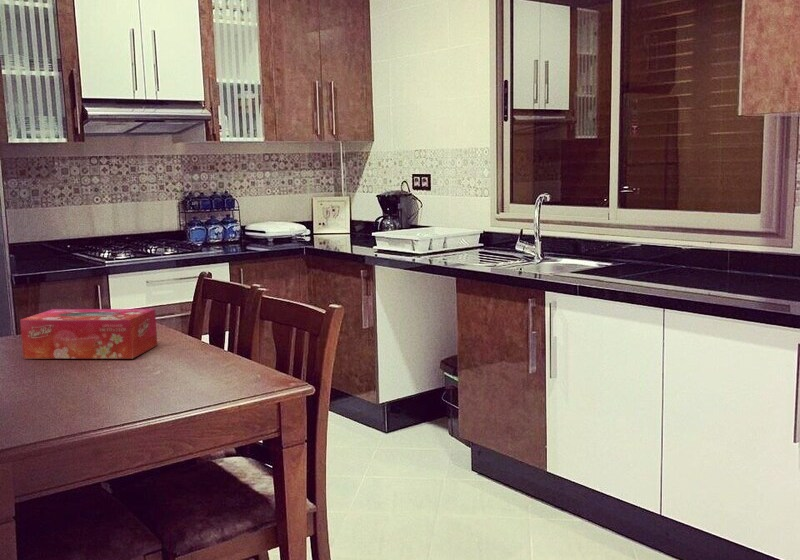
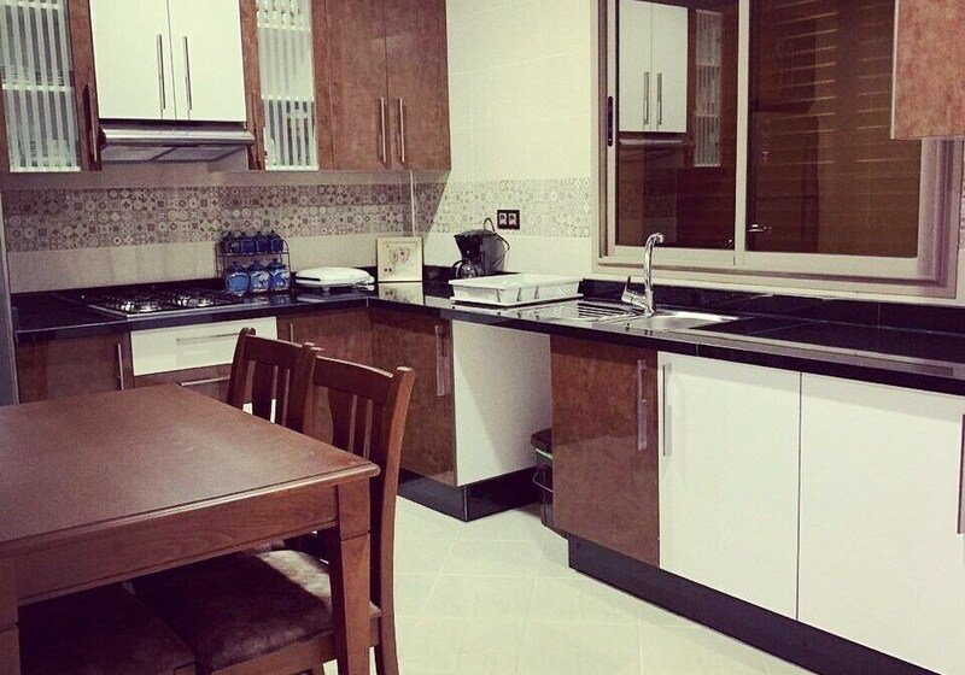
- tissue box (91, 333)
